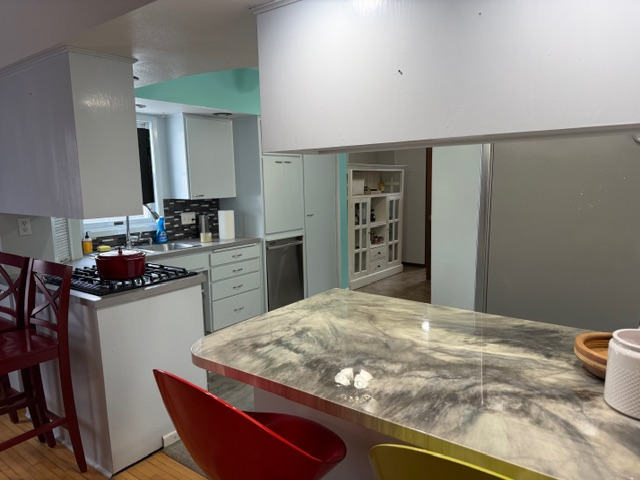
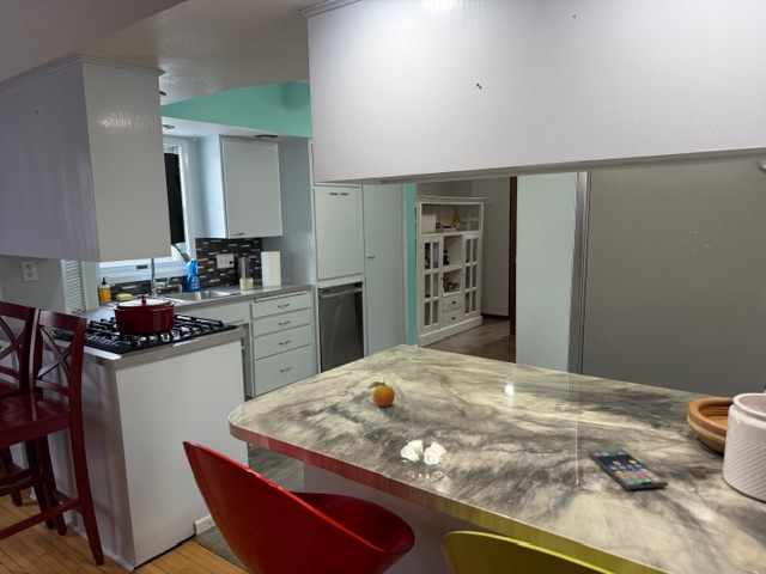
+ smartphone (625, 468)
+ fruit (379, 389)
